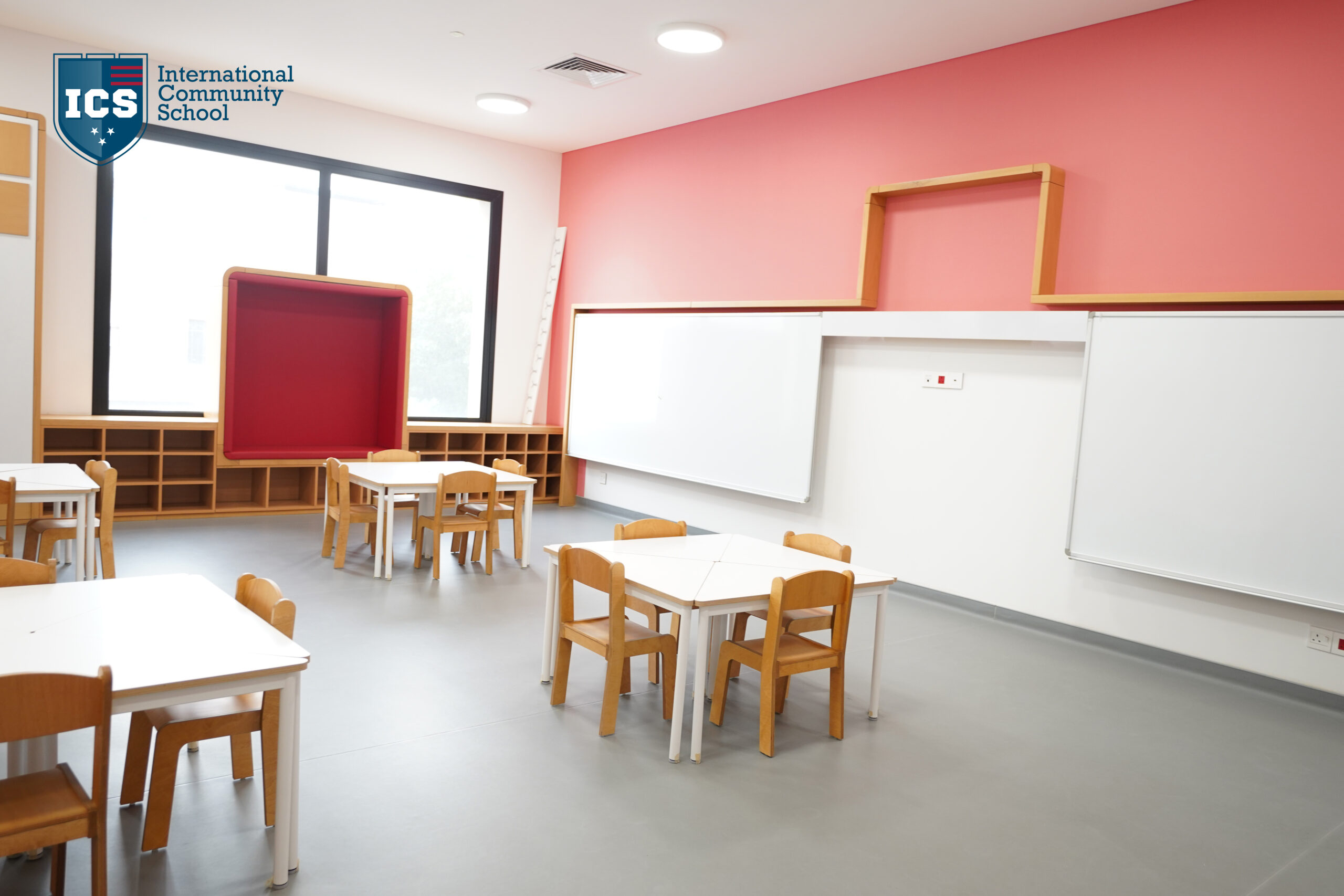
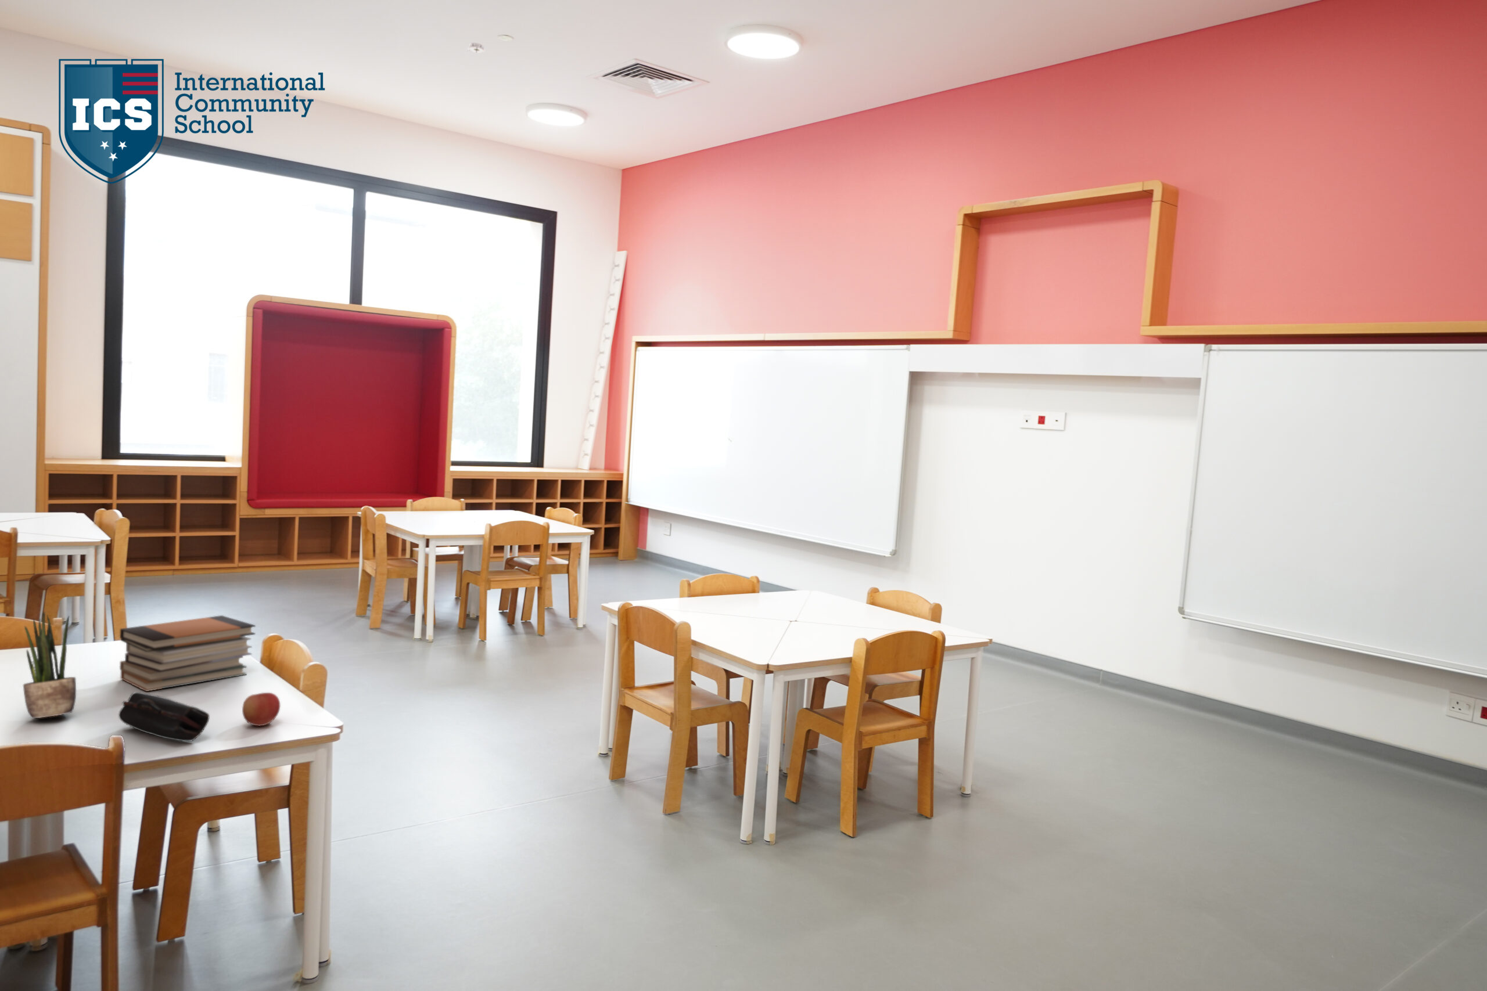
+ smoke detector (476, 48)
+ book stack (188, 651)
+ apple (261, 708)
+ potted plant (49, 663)
+ pencil case (164, 713)
